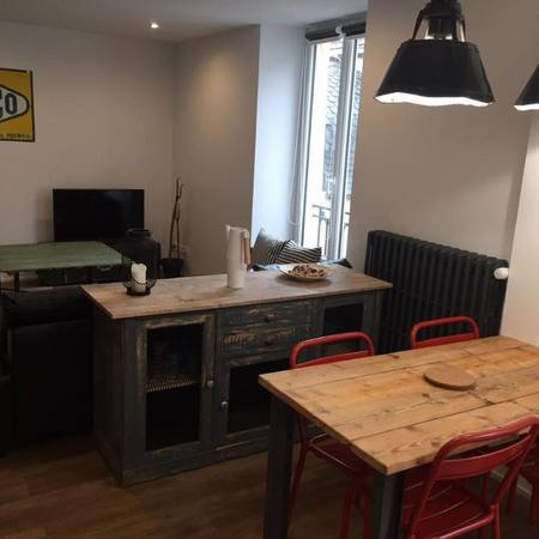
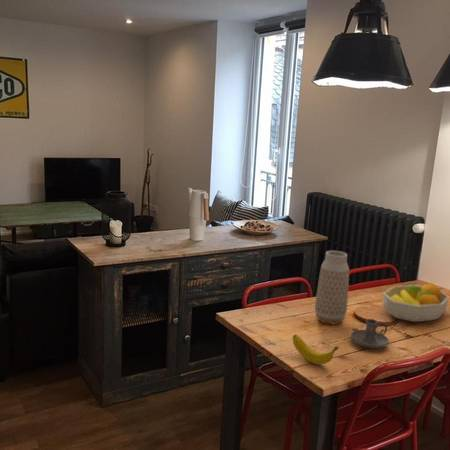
+ vase (333, 287)
+ banana (313, 350)
+ fruit bowl (415, 300)
+ candle holder (373, 331)
